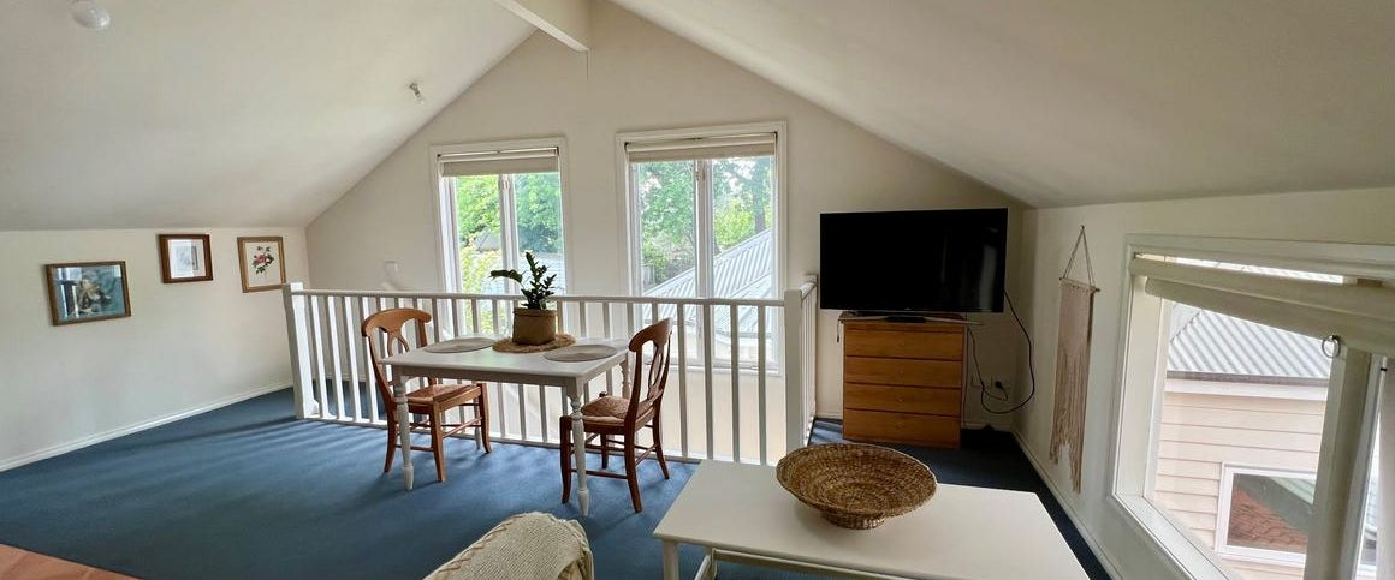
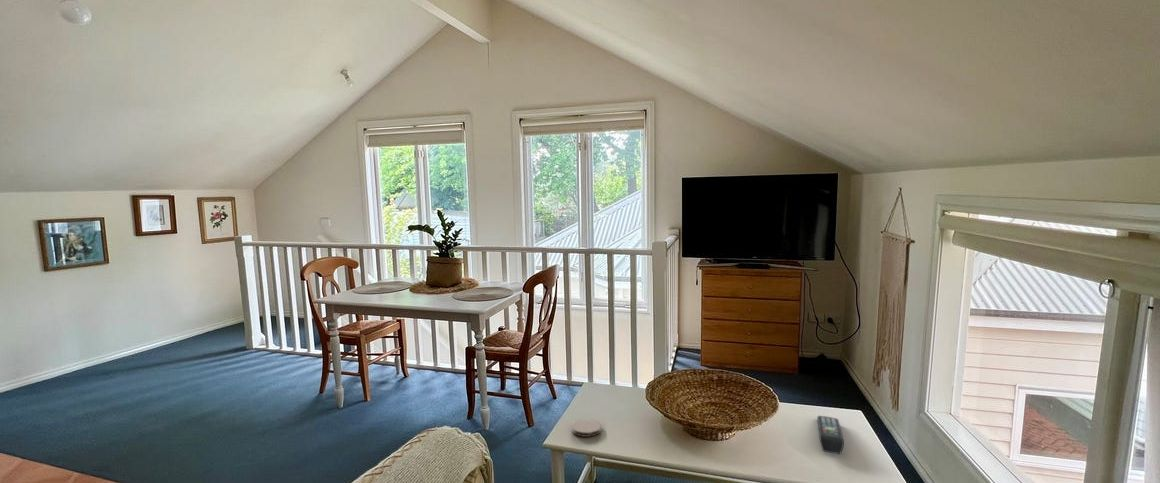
+ coaster (586, 427)
+ remote control (829, 431)
